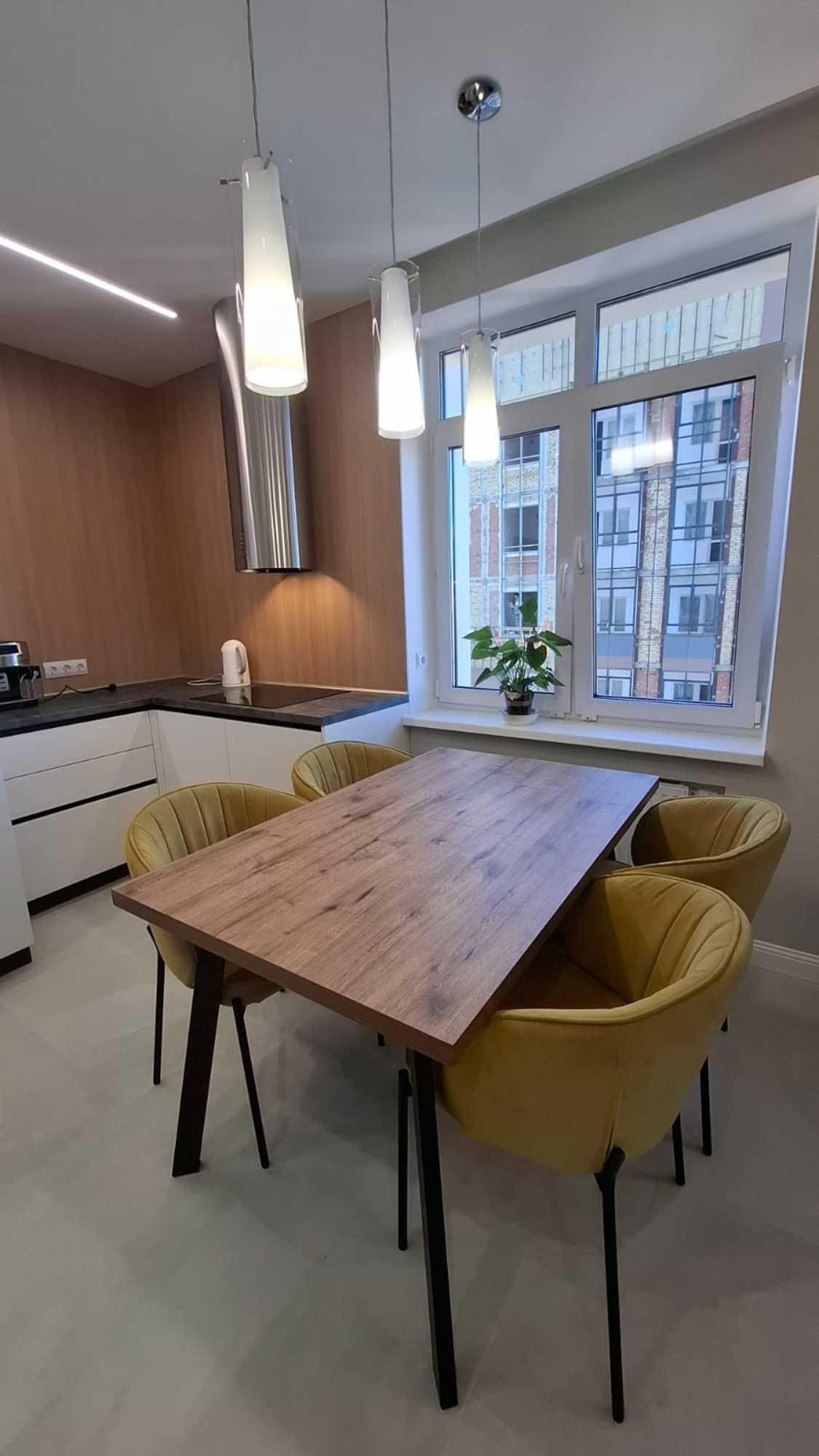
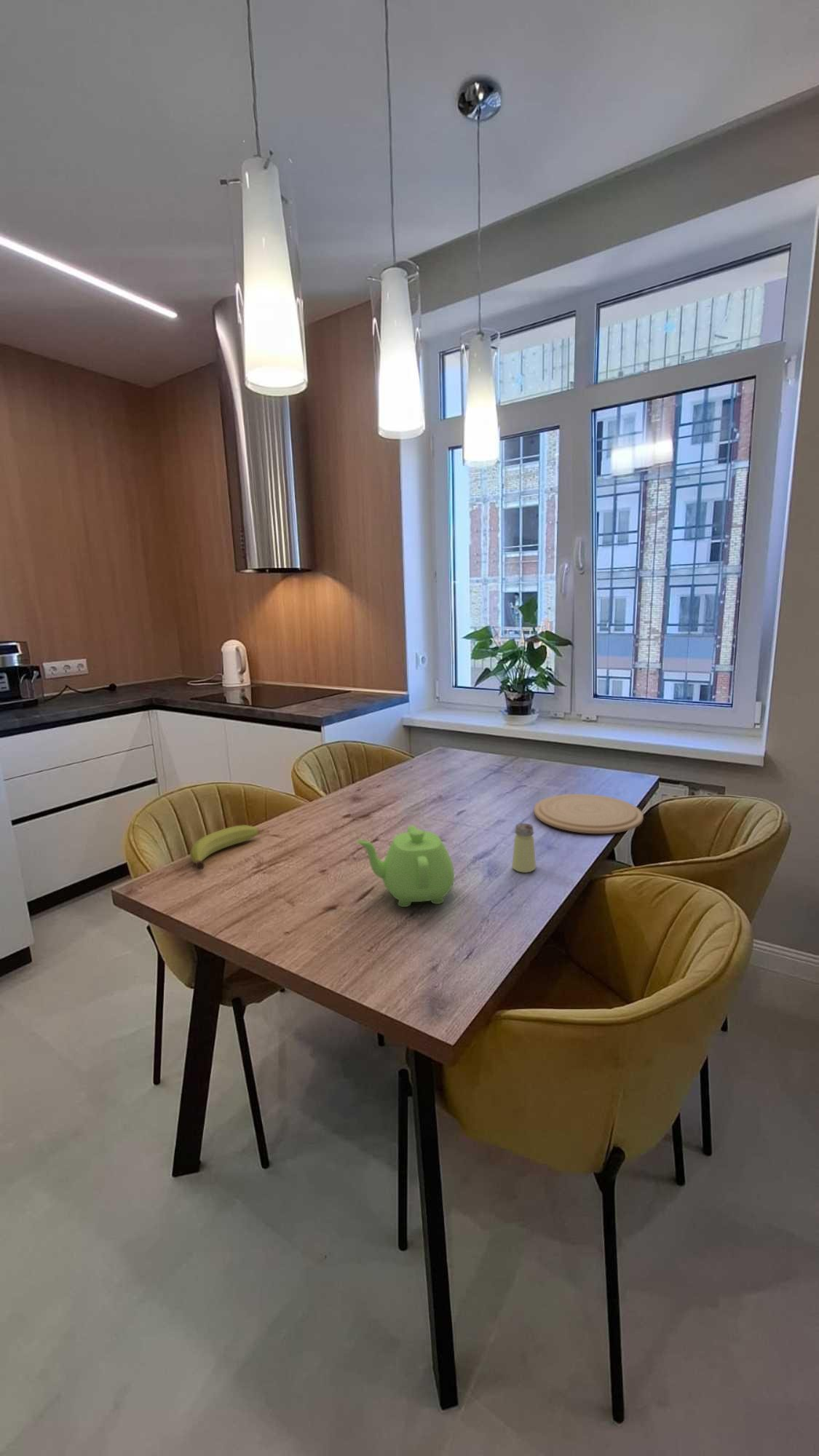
+ plate (587, 811)
+ saltshaker (523, 847)
+ teapot (405, 864)
+ fruit (225, 844)
